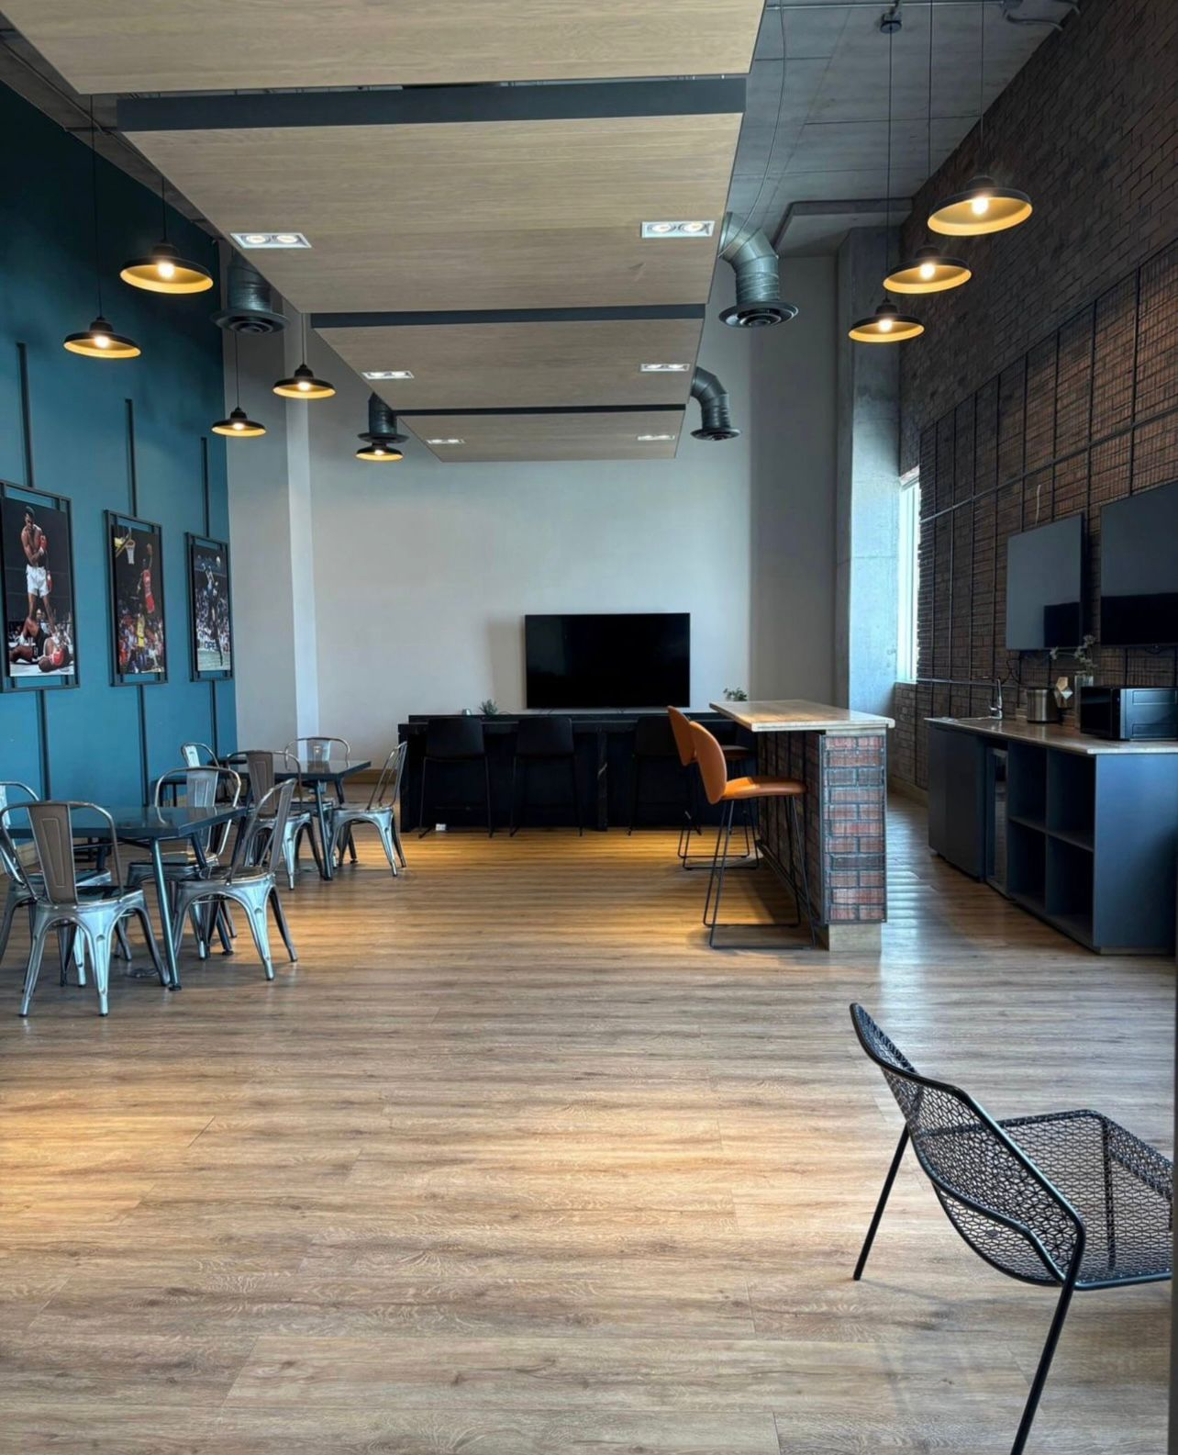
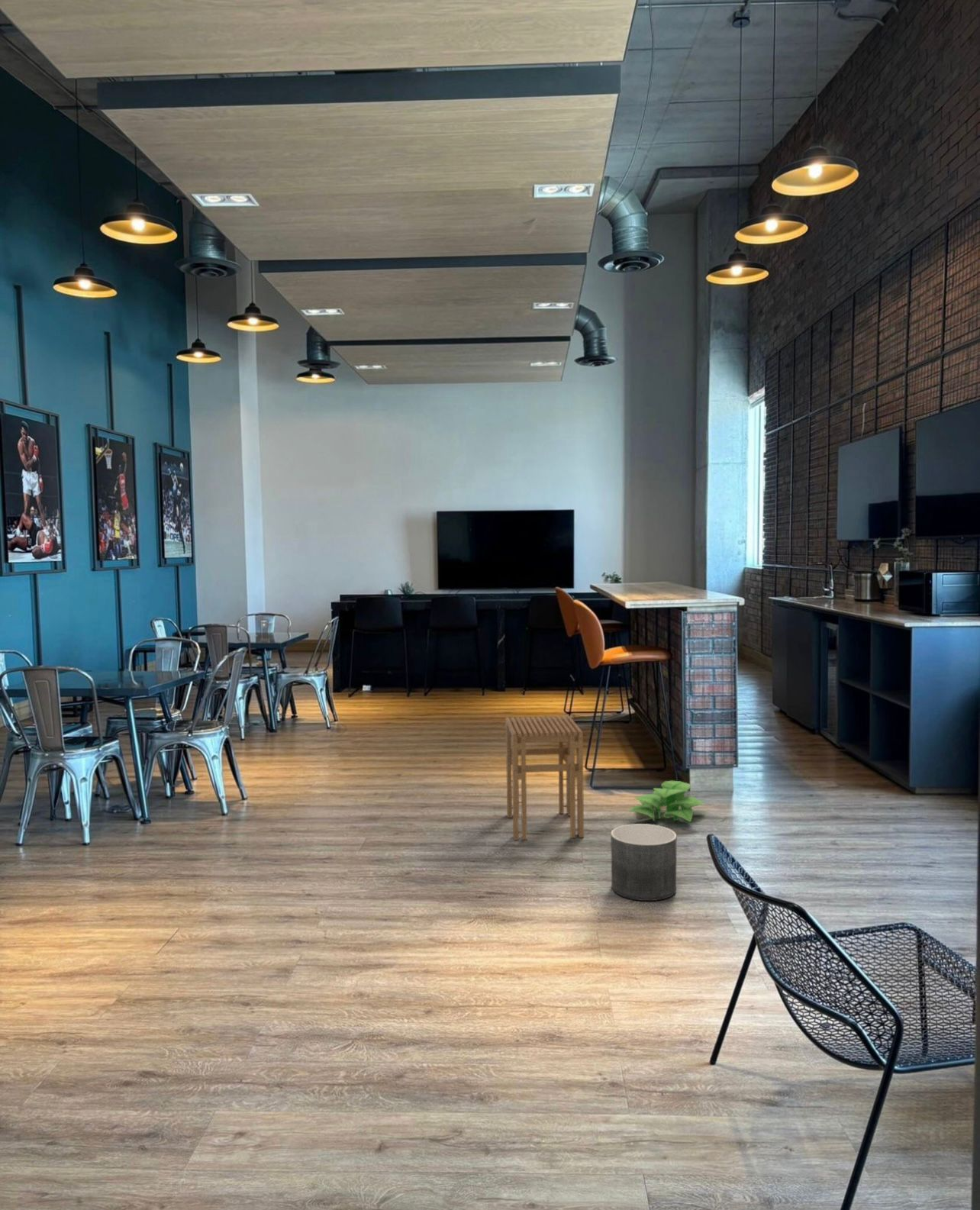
+ planter (643, 861)
+ stool (543, 771)
+ decorative plant (667, 800)
